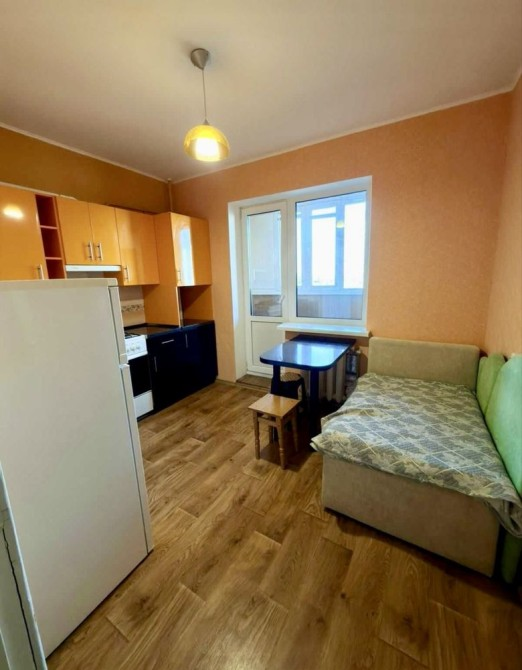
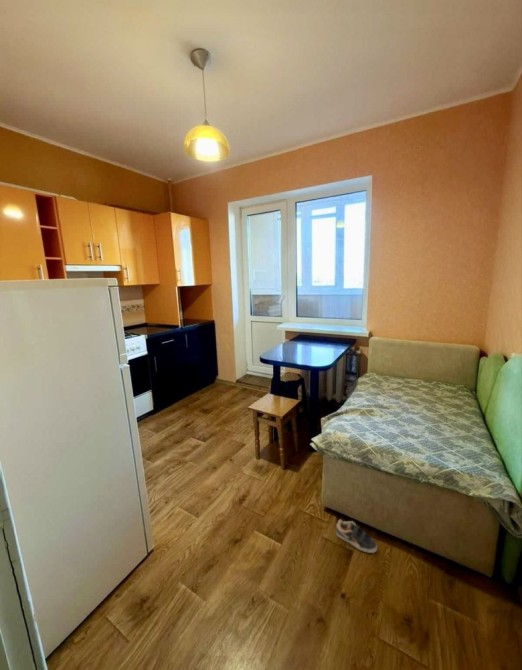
+ sneaker (355, 535)
